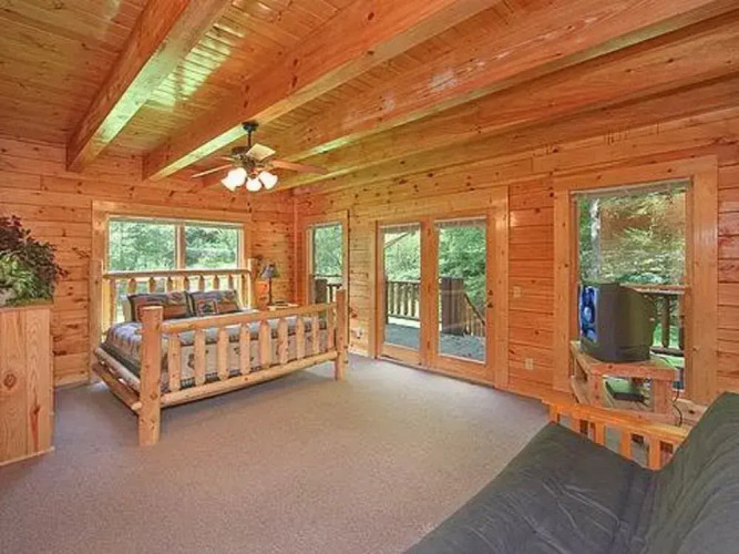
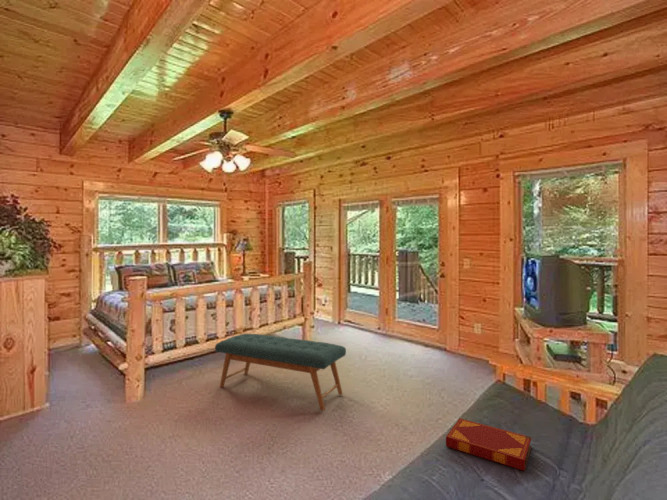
+ bench (279, 366)
+ hardback book (488, 441)
